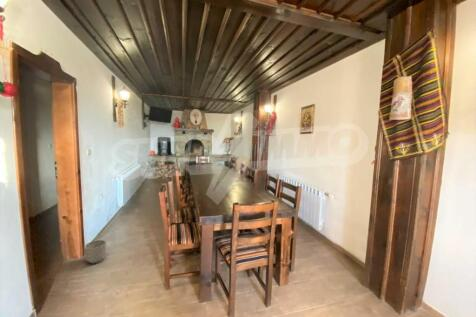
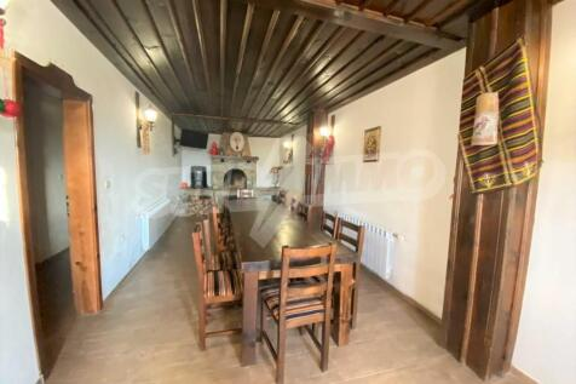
- planter (95, 252)
